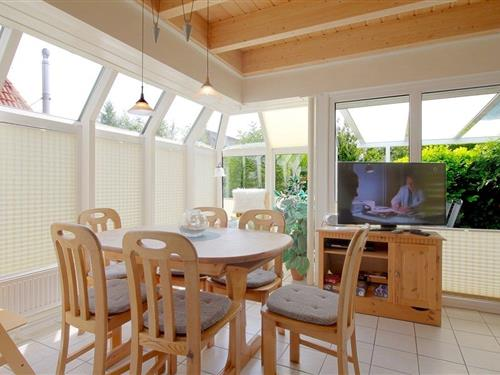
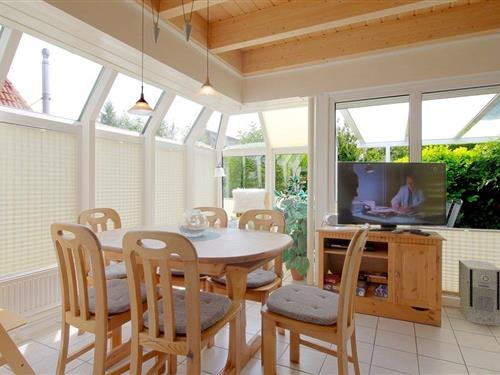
+ air purifier (478, 290)
